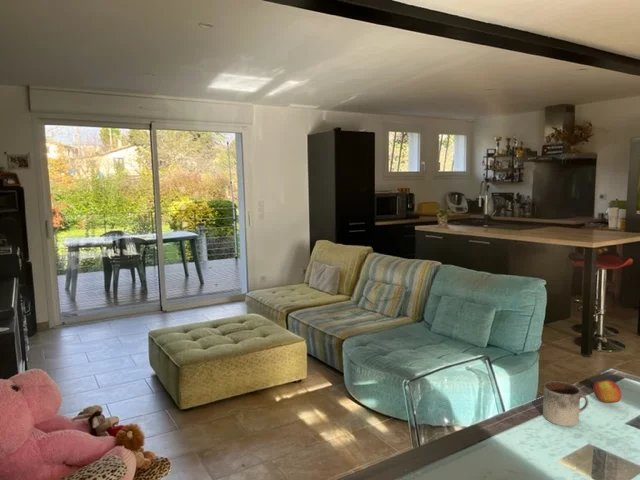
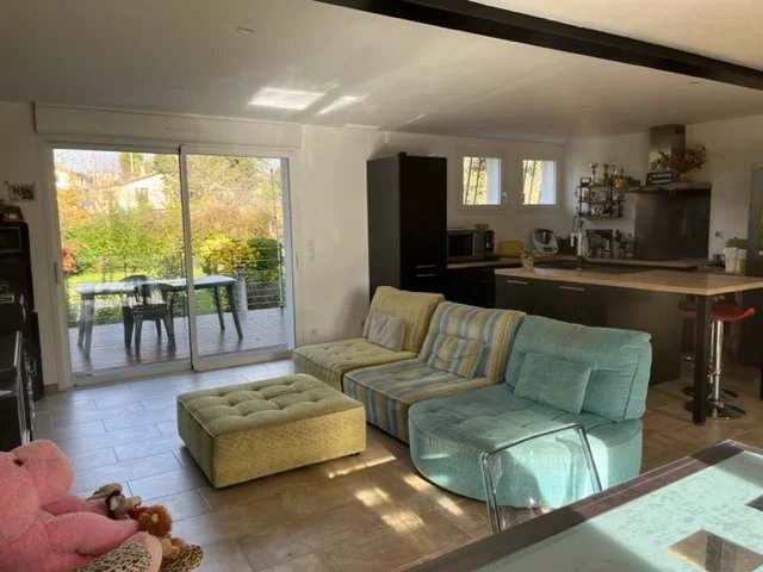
- apple (607, 391)
- mug (565, 402)
